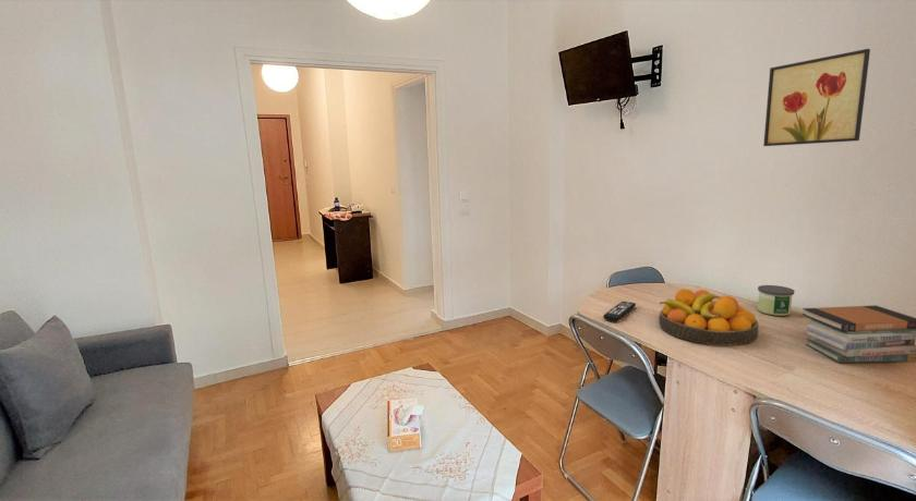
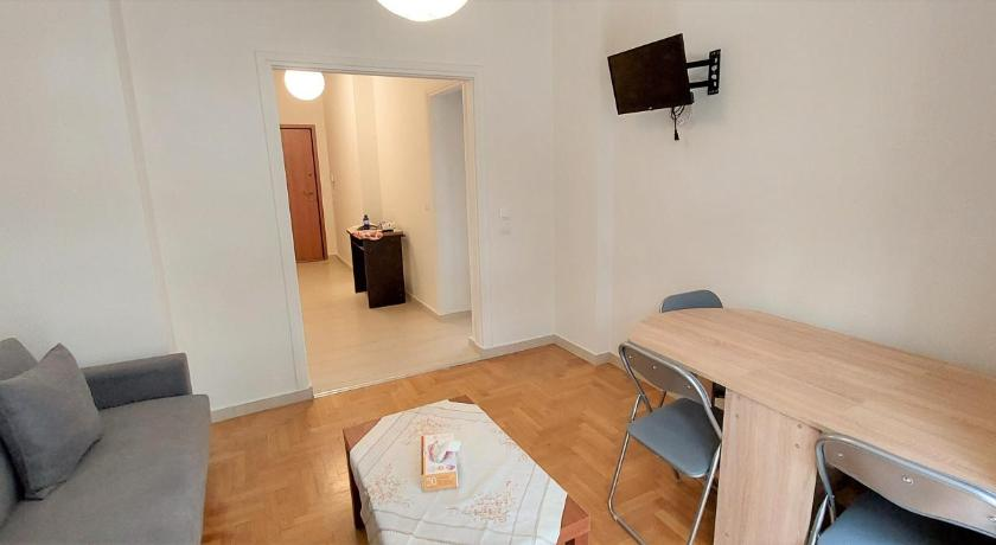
- wall art (812, 101)
- candle (774, 301)
- remote control (619, 310)
- book stack (858, 333)
- fruit bowl (707, 310)
